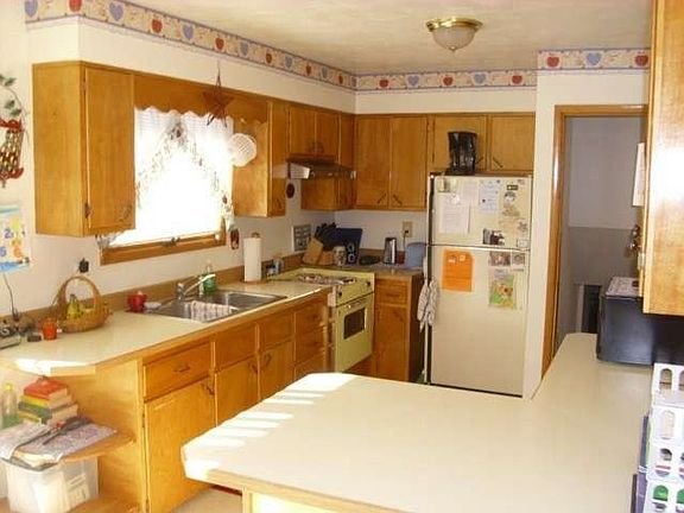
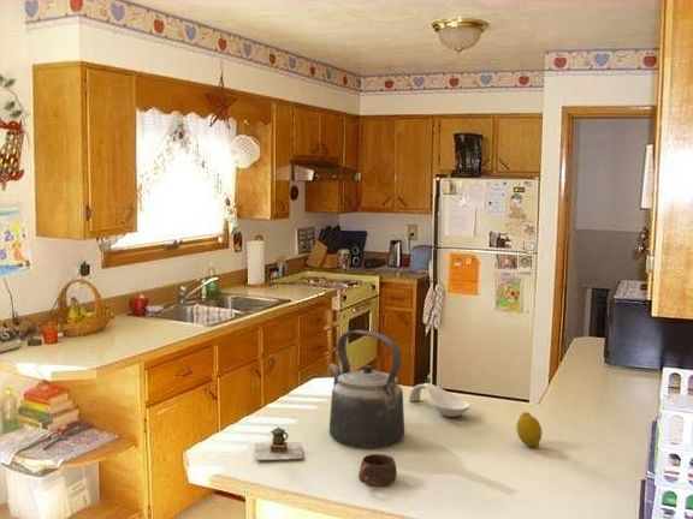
+ fruit (529, 429)
+ cup (373, 470)
+ spoon rest (437, 399)
+ teapot (278, 439)
+ kettle (362, 382)
